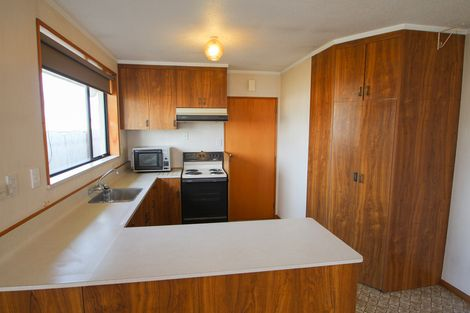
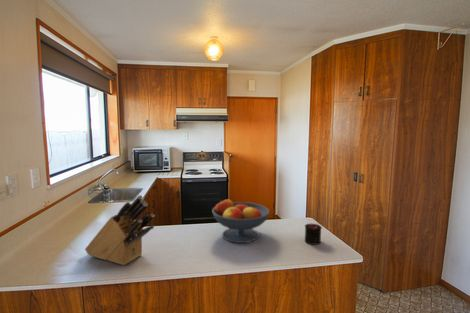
+ fruit bowl (240, 218)
+ candle (313, 230)
+ knife block (119, 226)
